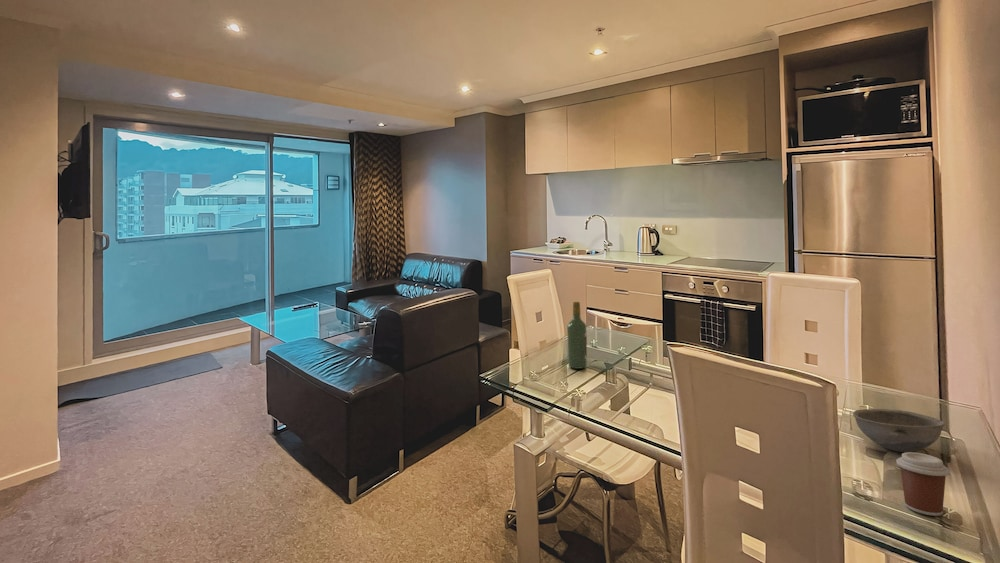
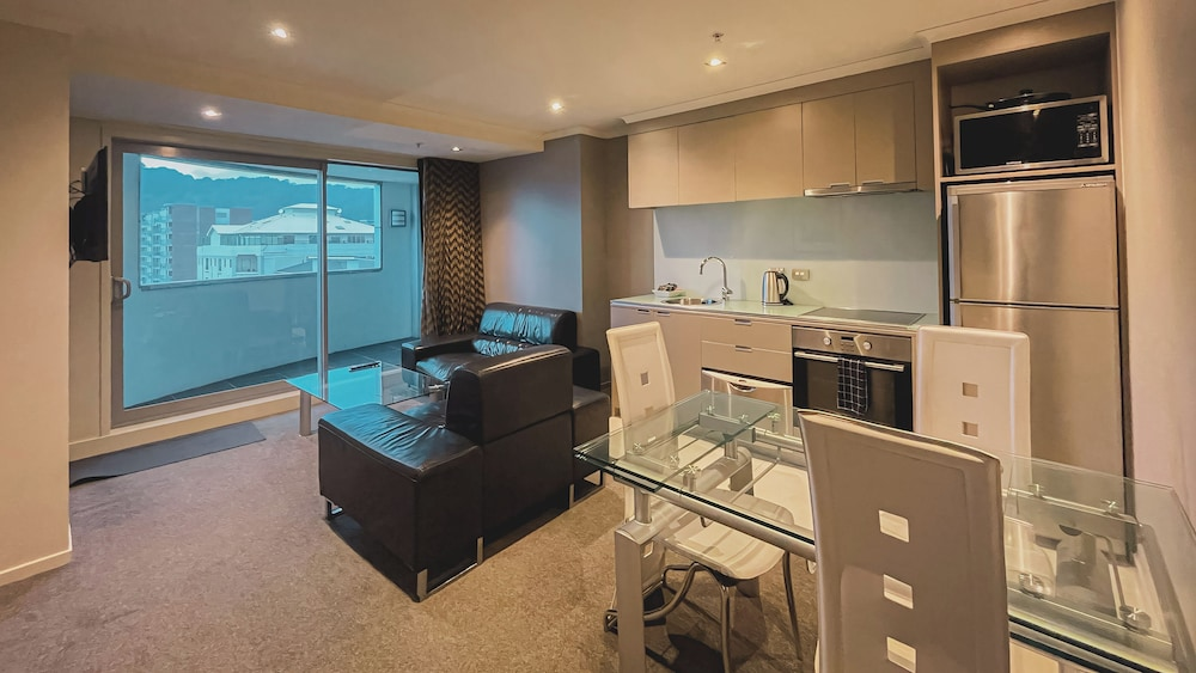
- coffee cup (922, 483)
- bowl (896, 432)
- wine bottle (576, 334)
